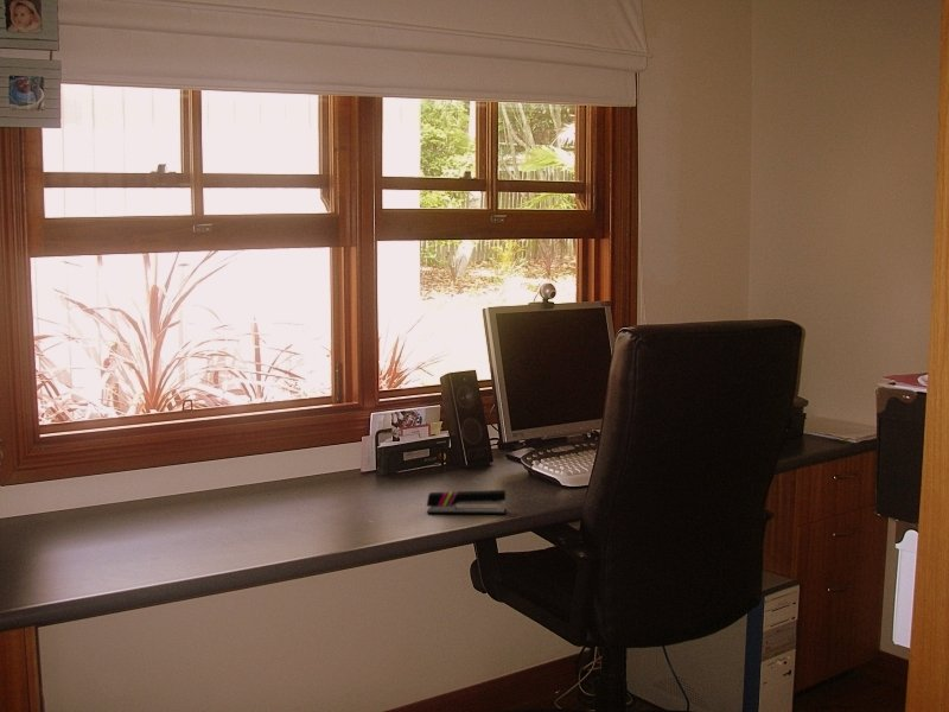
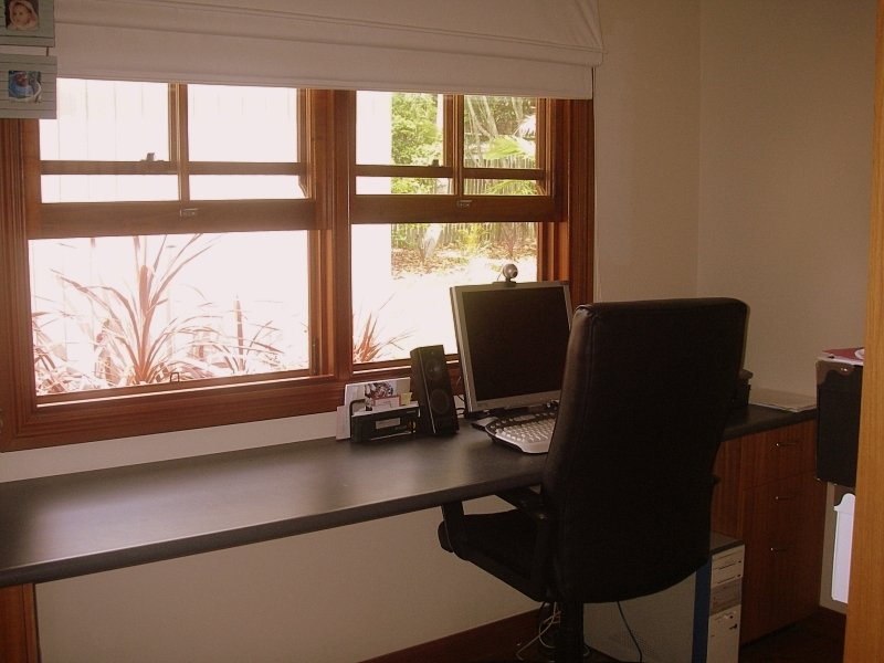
- stapler (466, 501)
